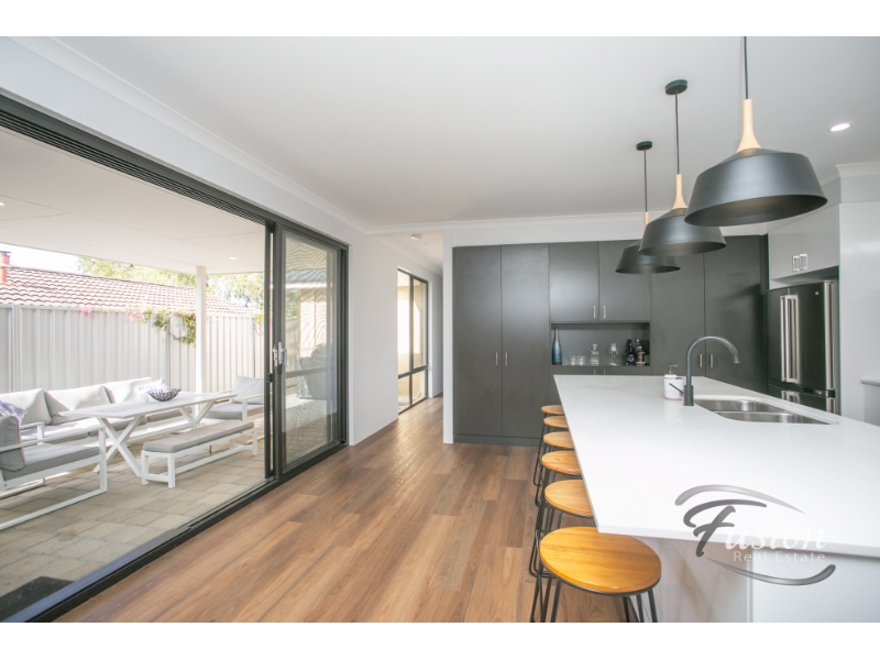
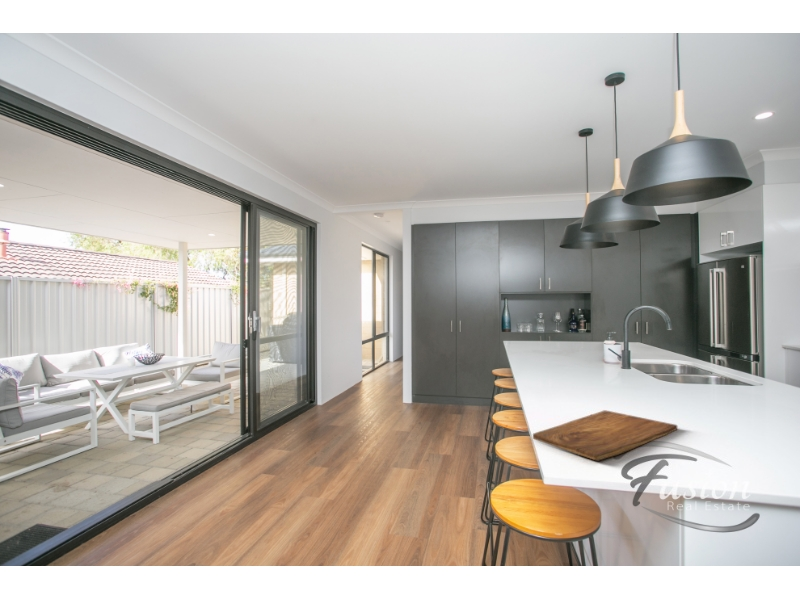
+ cutting board (605, 431)
